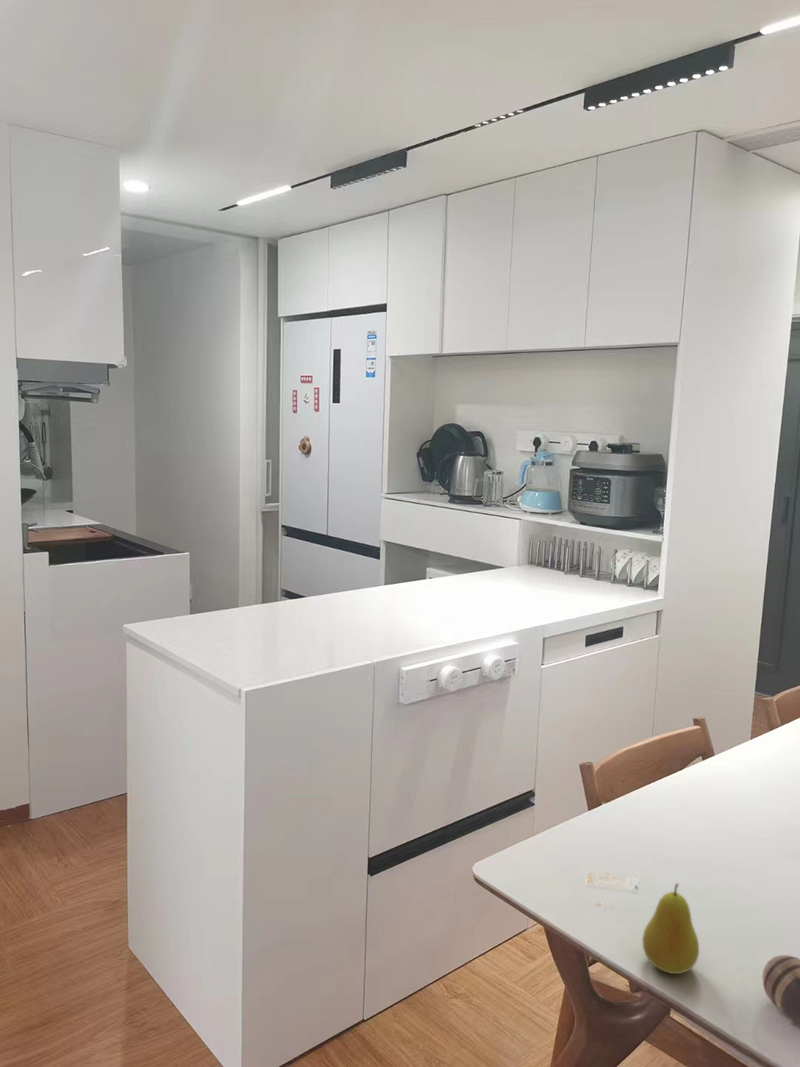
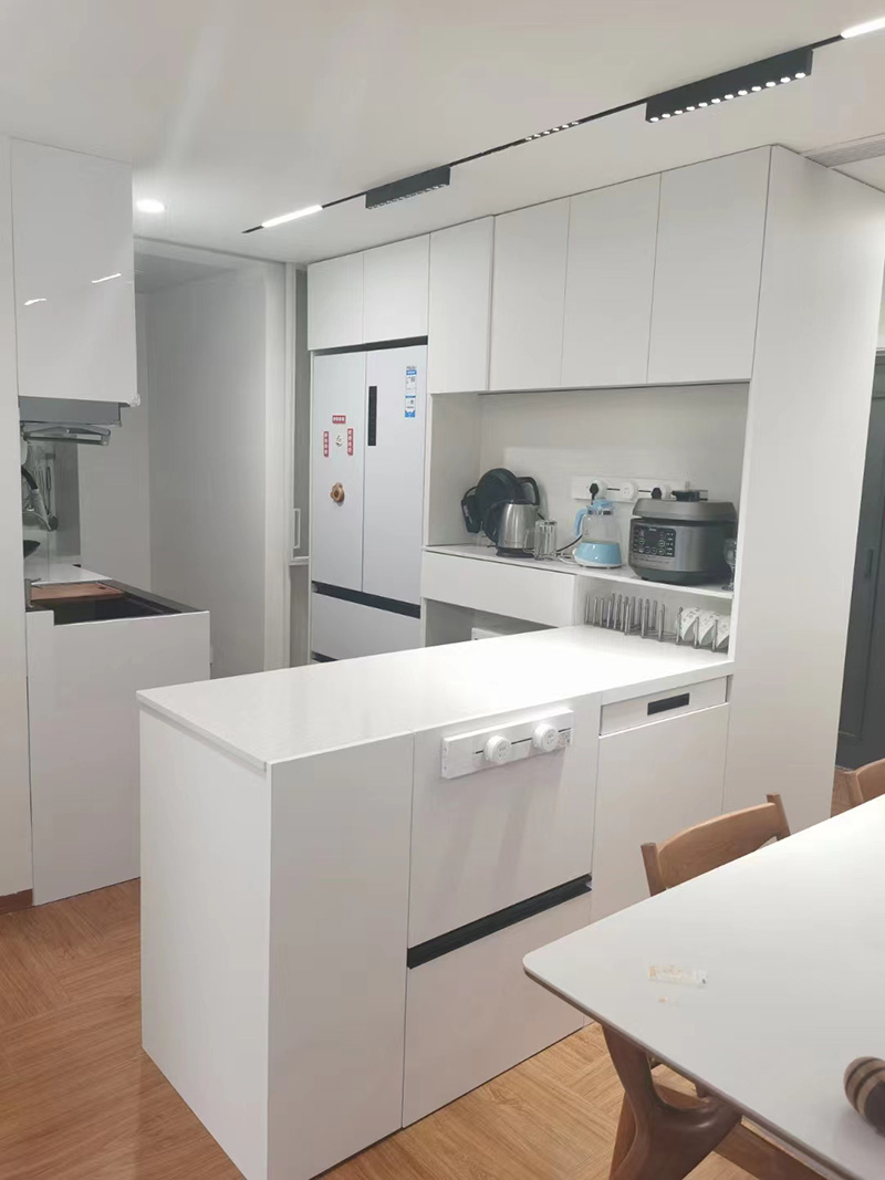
- fruit (672, 924)
